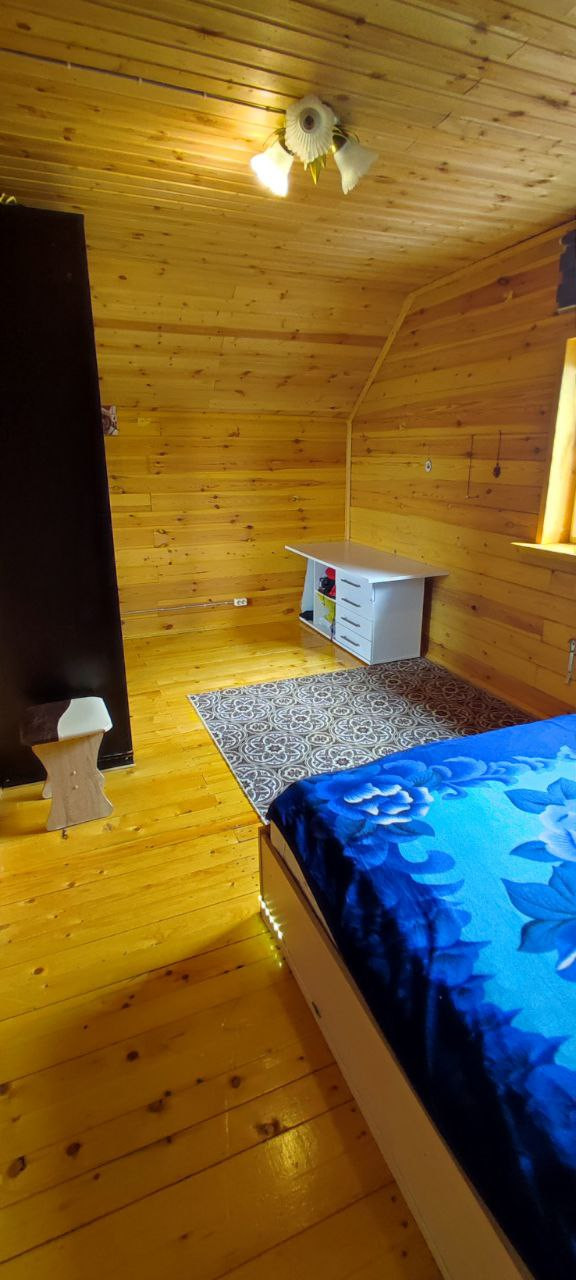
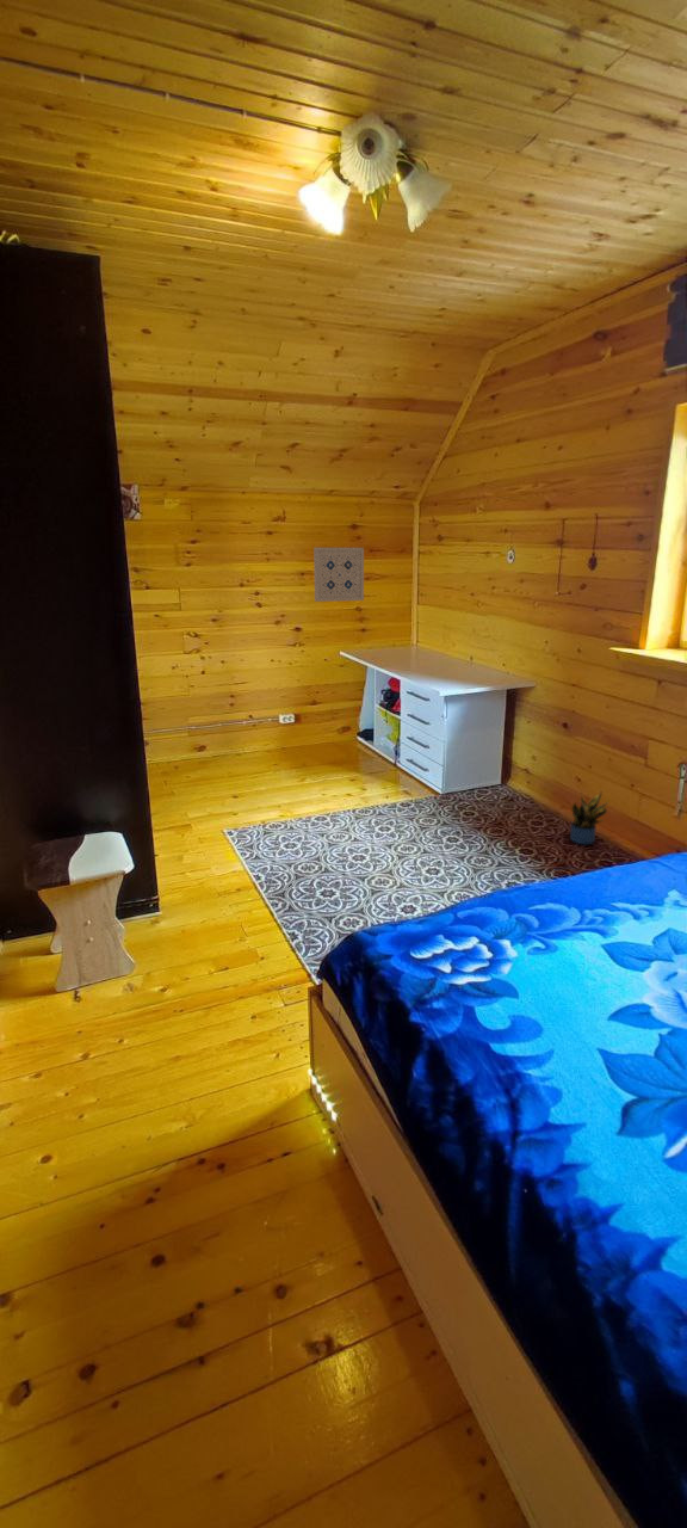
+ potted plant (592, 813)
+ wall art (339, 574)
